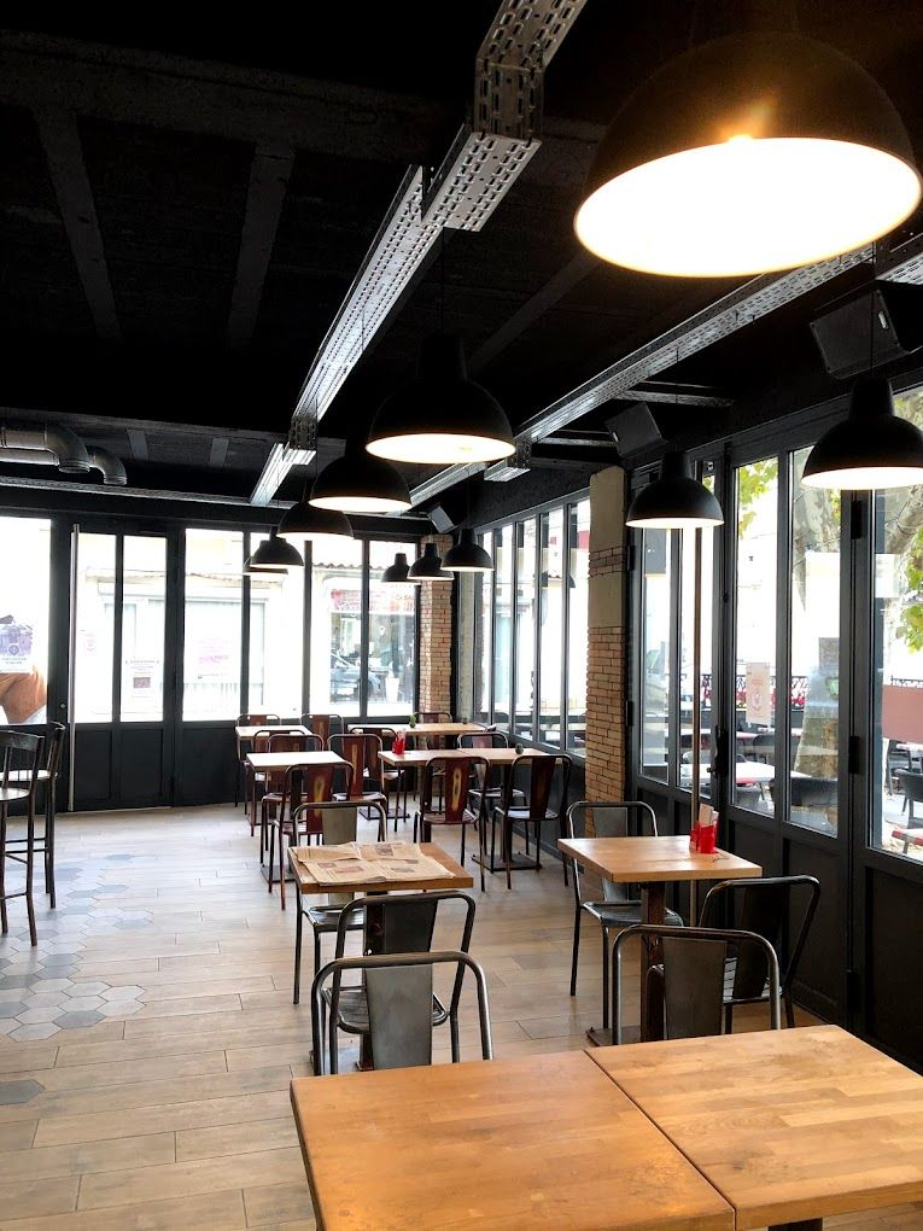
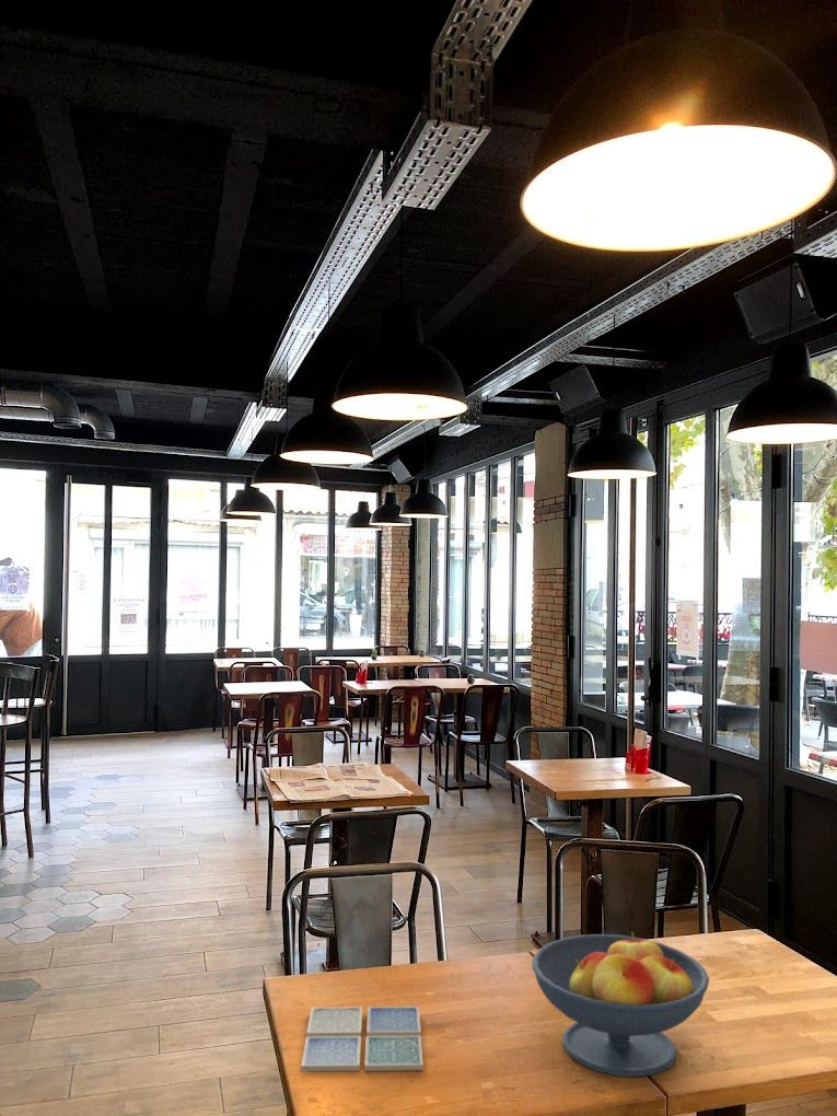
+ drink coaster (365, 1037)
+ fruit bowl (618, 992)
